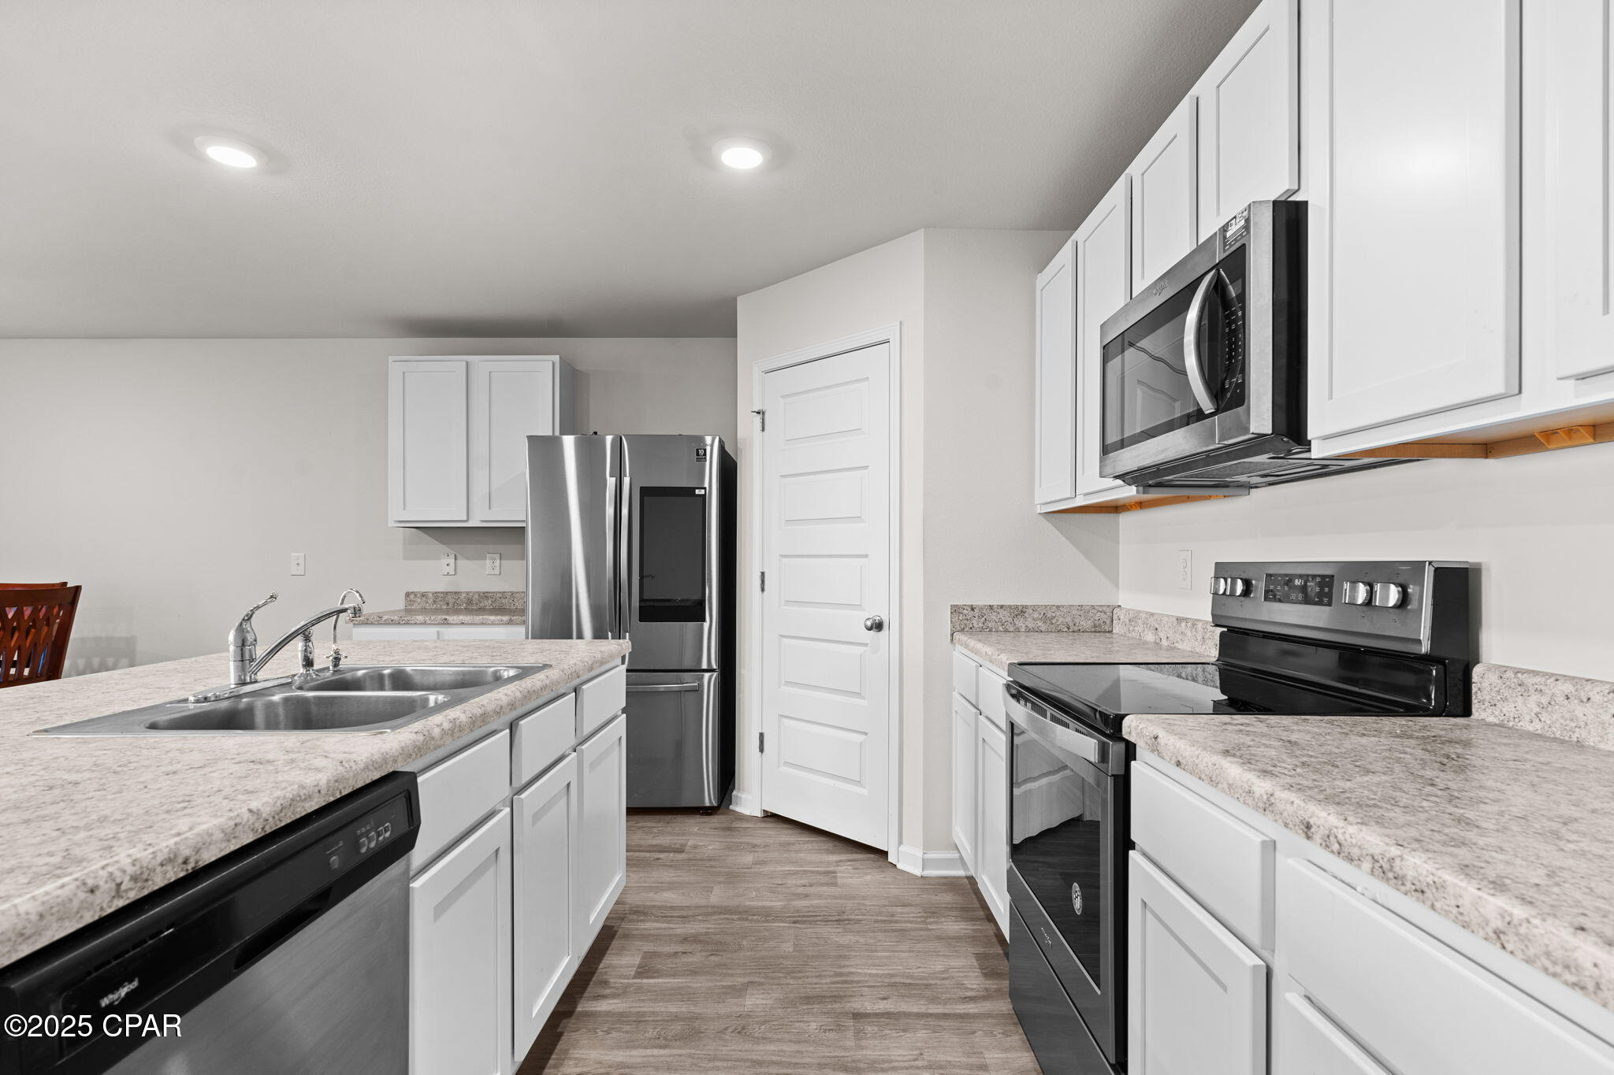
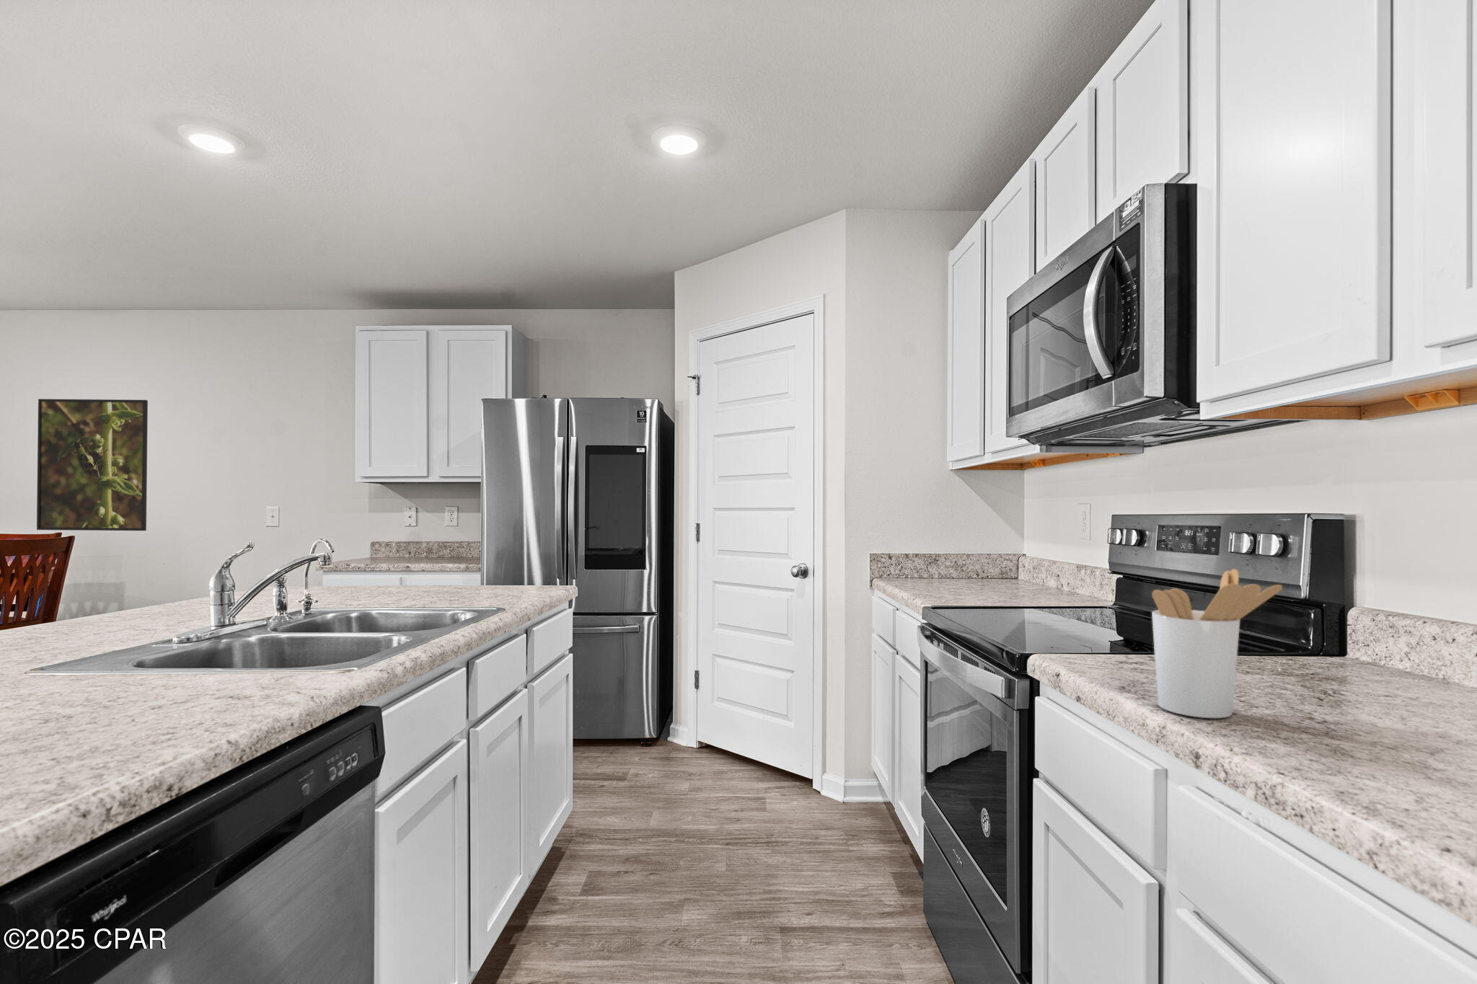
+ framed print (92, 465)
+ utensil holder (1211, 642)
